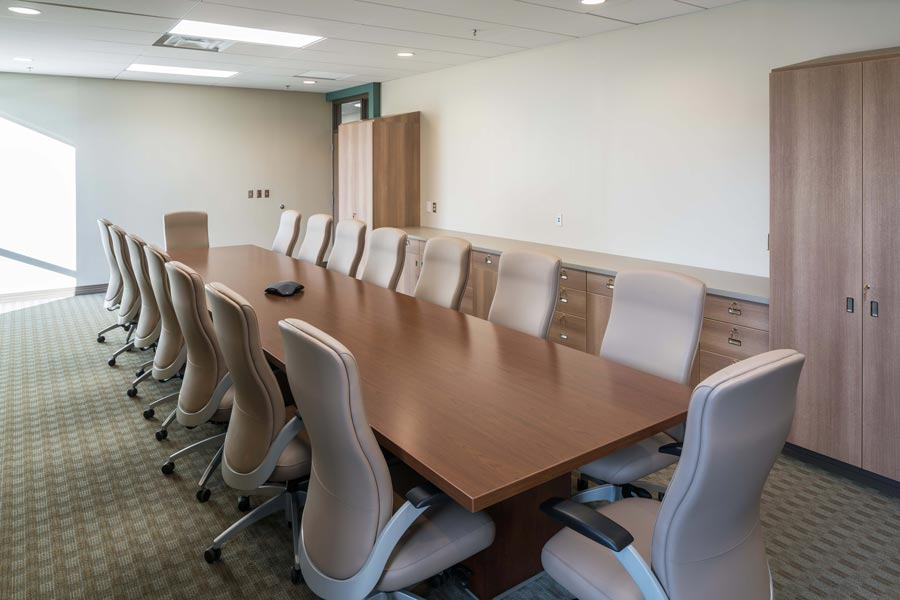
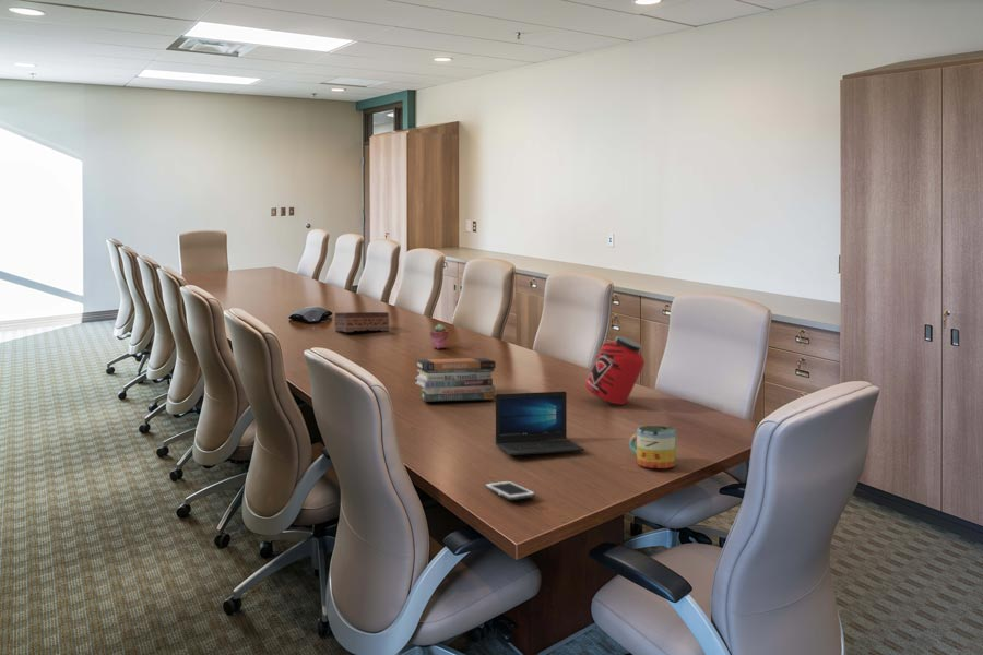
+ book stack (454, 379)
+ cell phone (509, 490)
+ tissue box (362, 321)
+ potted succulent (439, 335)
+ laptop (538, 421)
+ mug (651, 445)
+ protein powder (614, 369)
